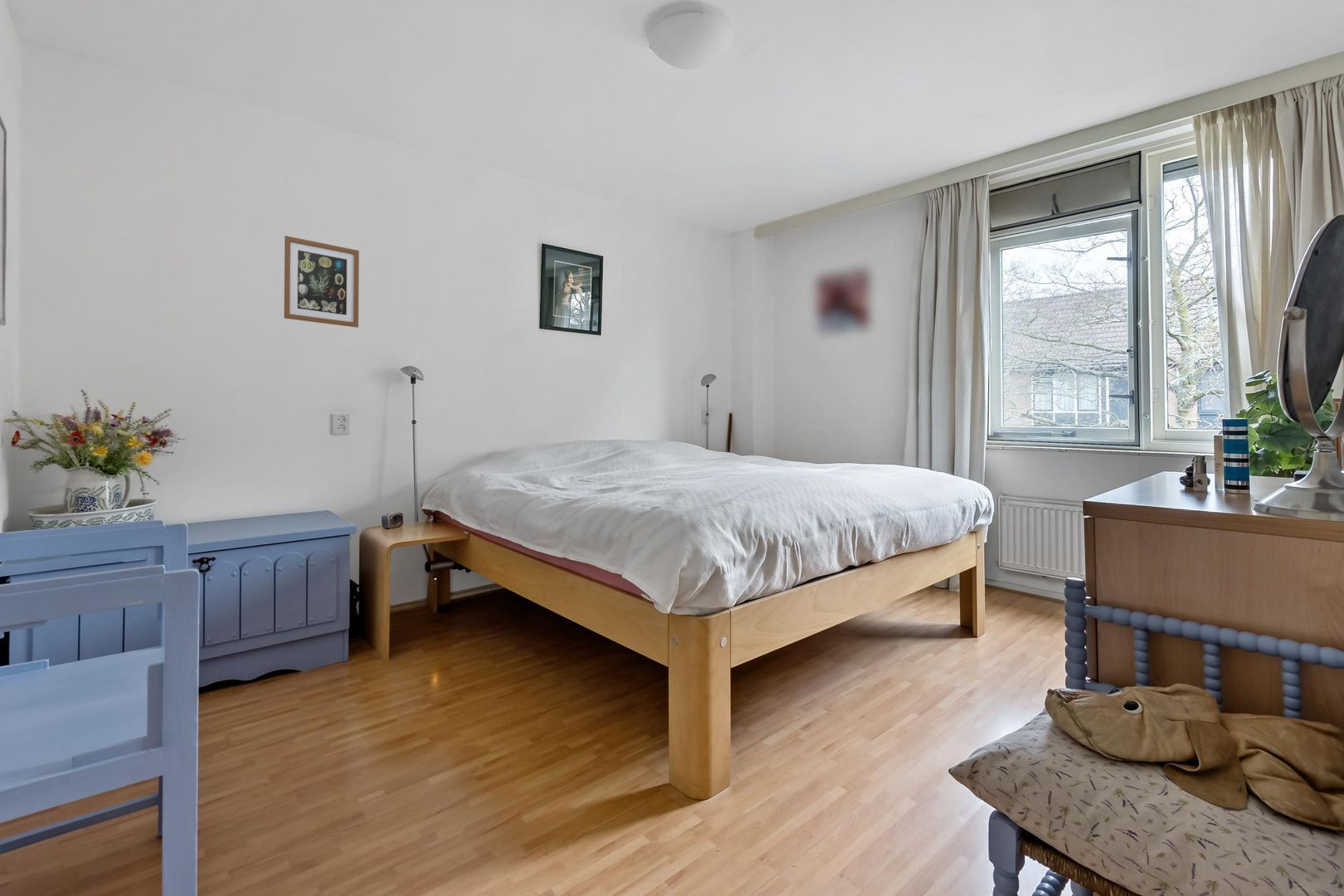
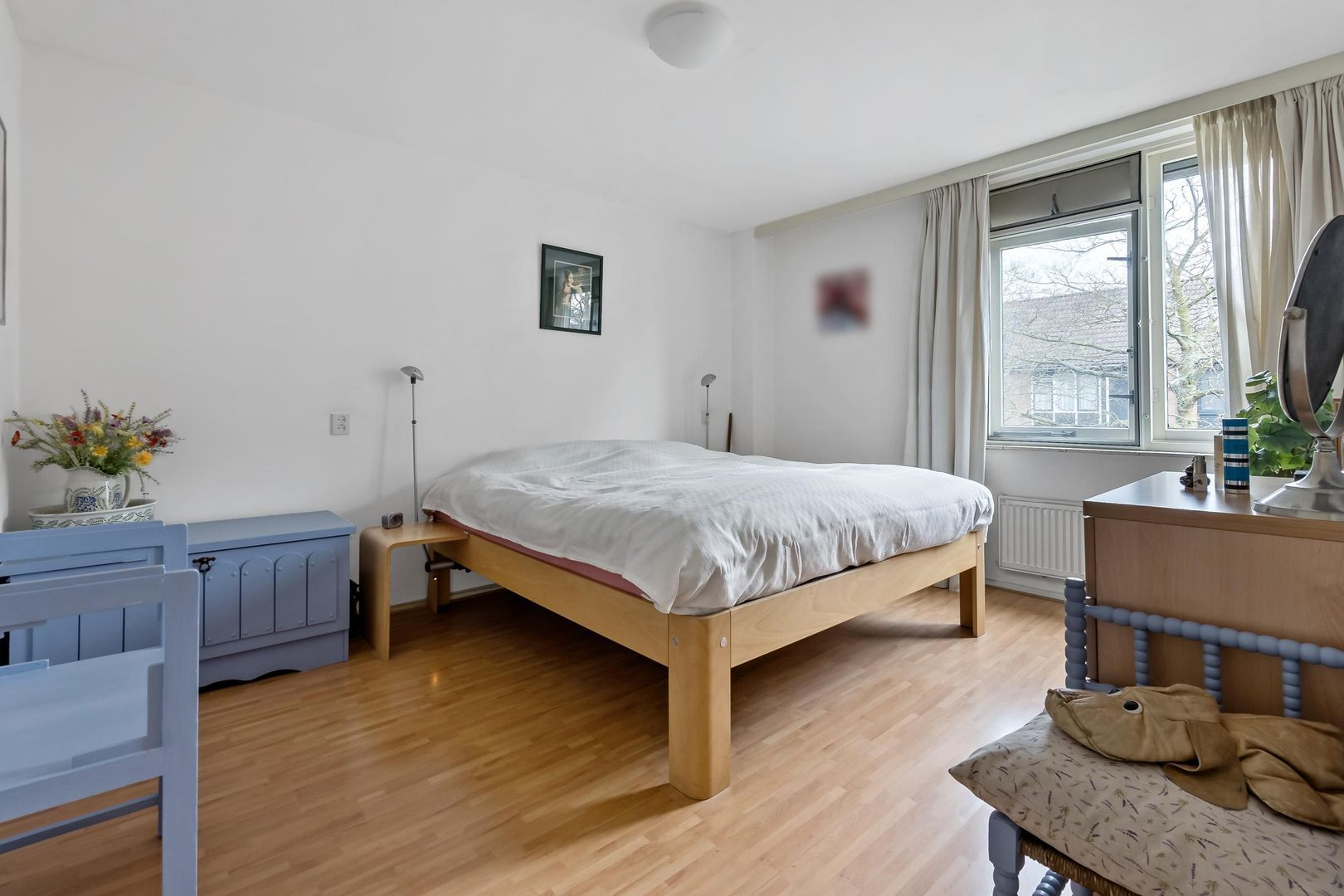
- wall art (323, 283)
